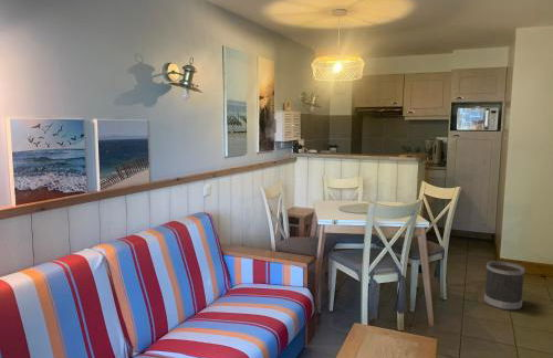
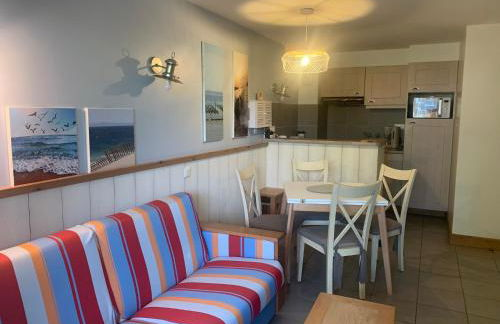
- wastebasket (503, 284)
